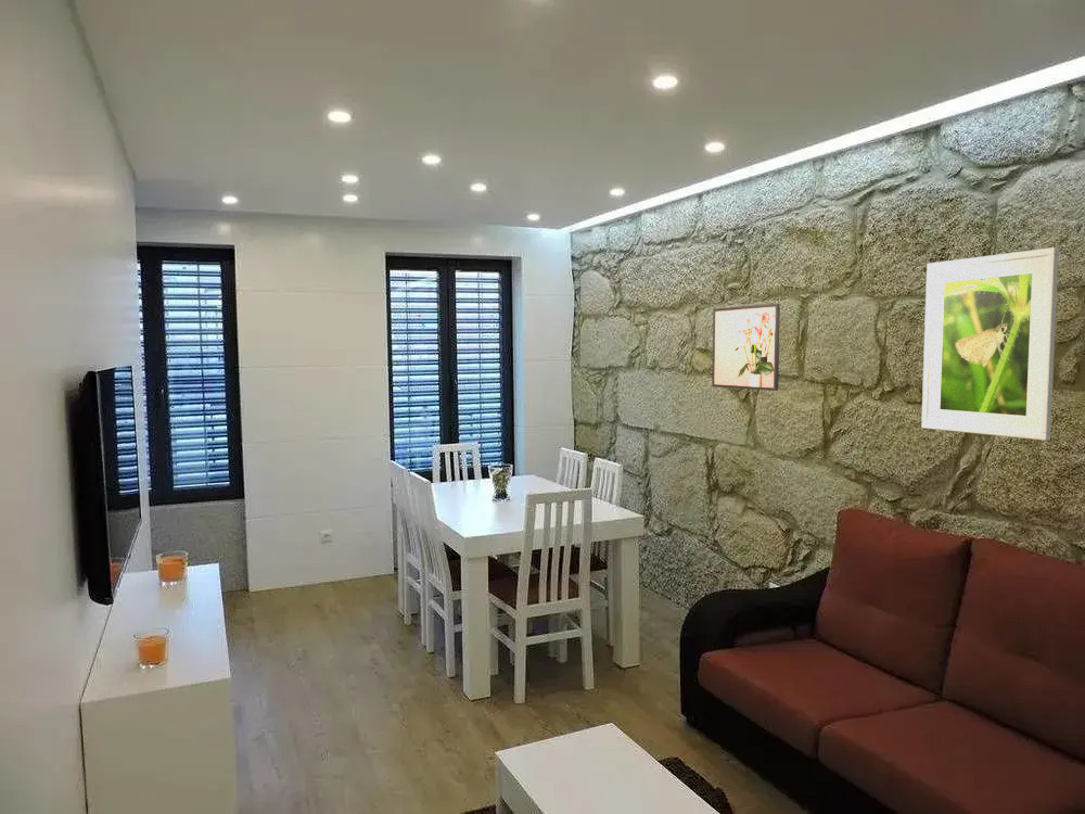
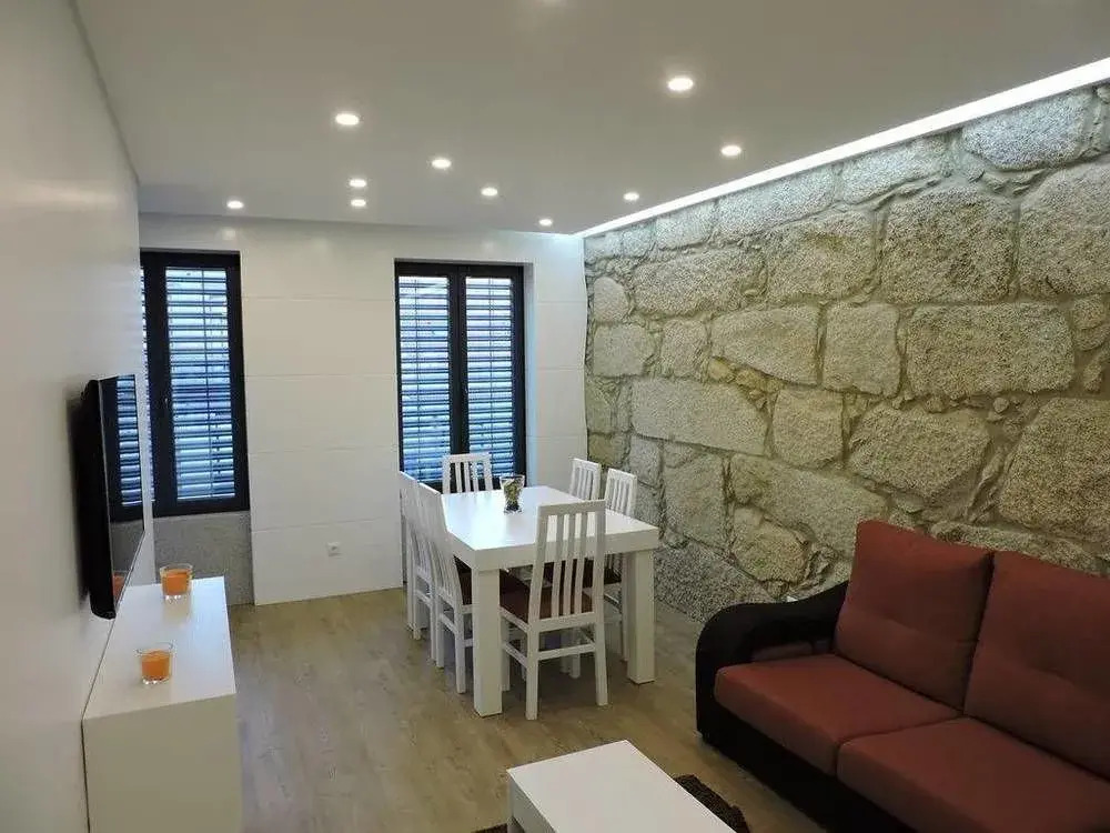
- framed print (984, 345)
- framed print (743, 347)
